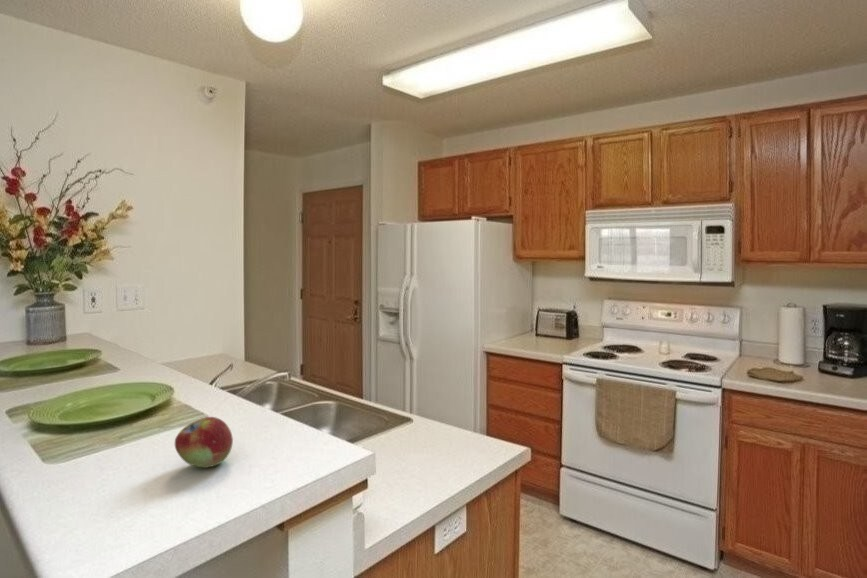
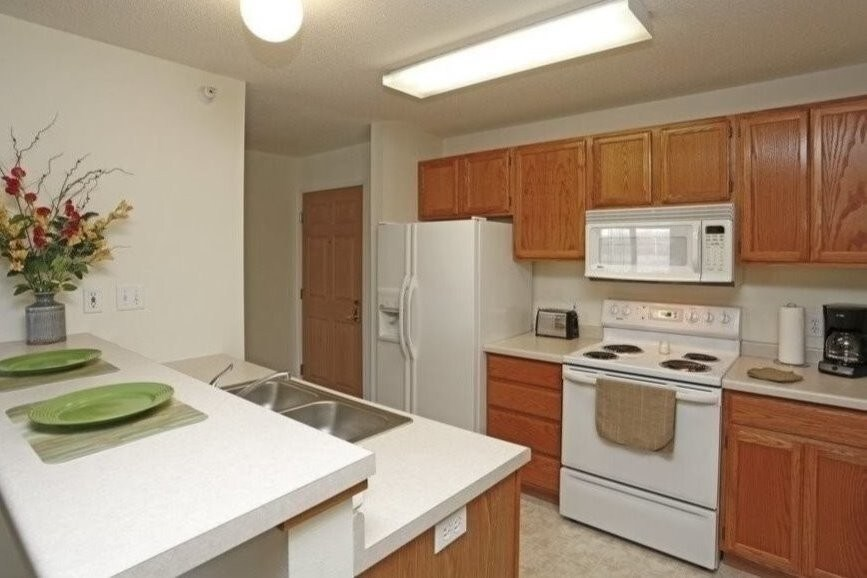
- fruit (204, 442)
